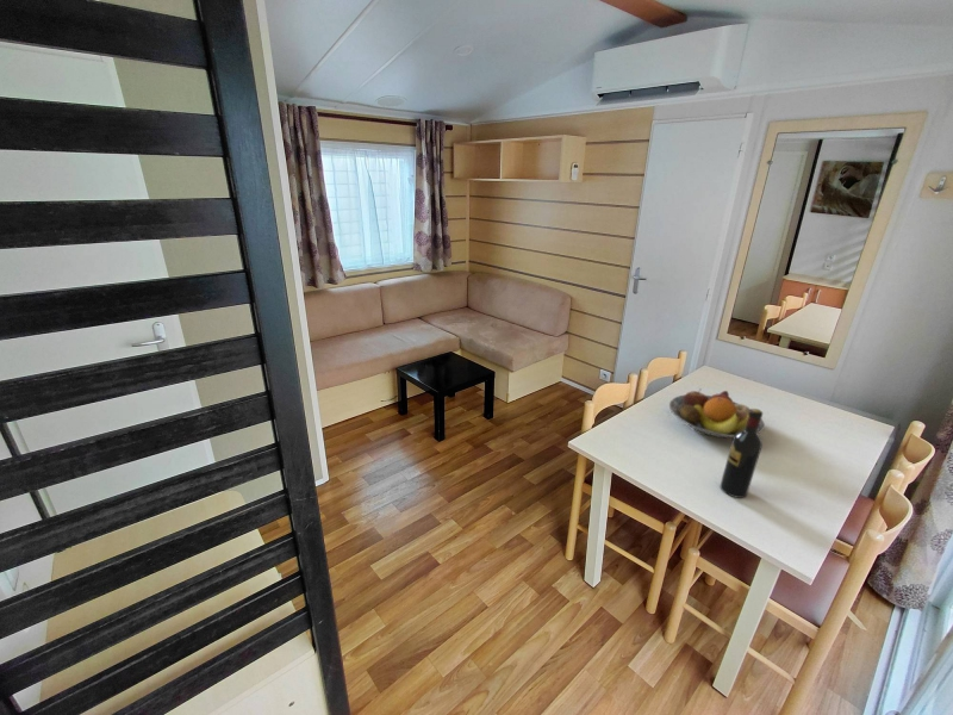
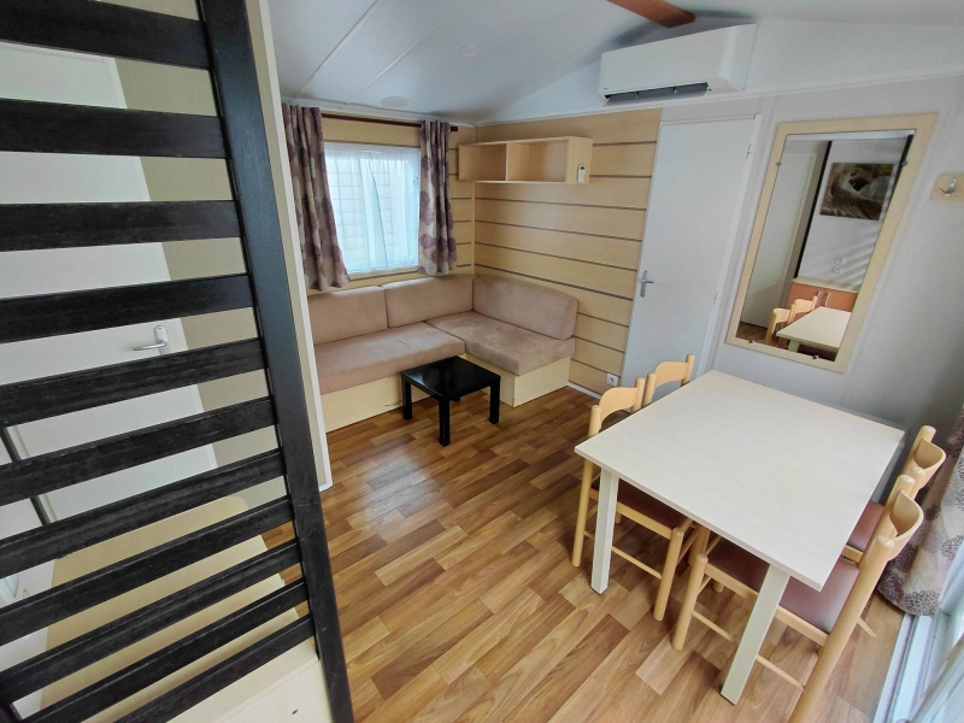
- fruit bowl (715, 410)
- wine bottle (743, 452)
